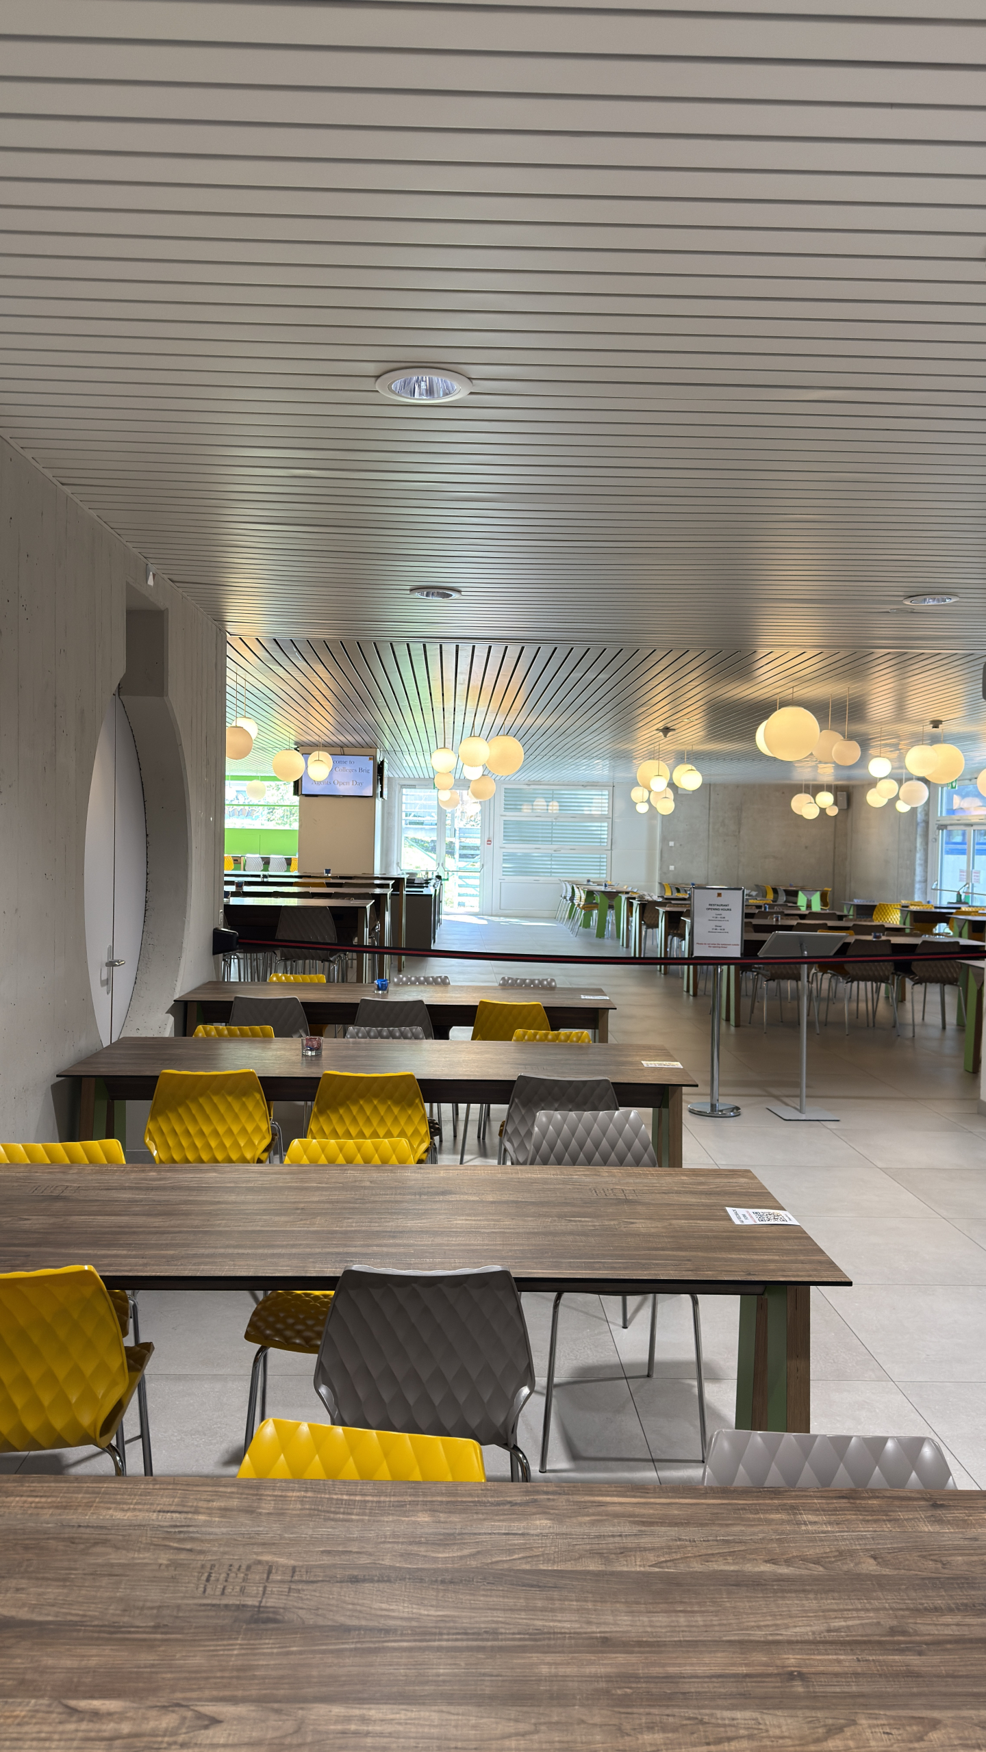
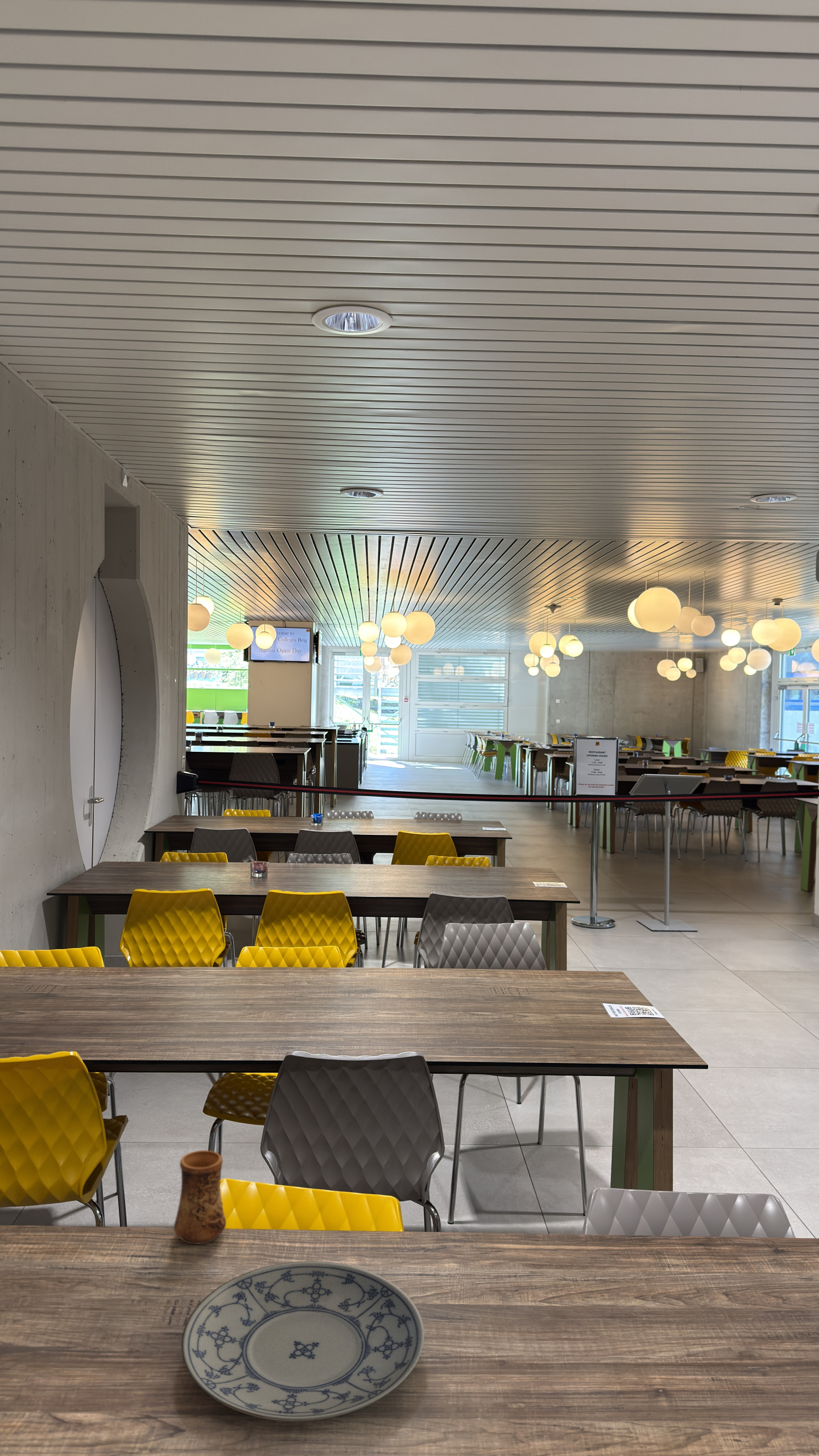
+ cup (201, 1197)
+ plate (304, 1342)
